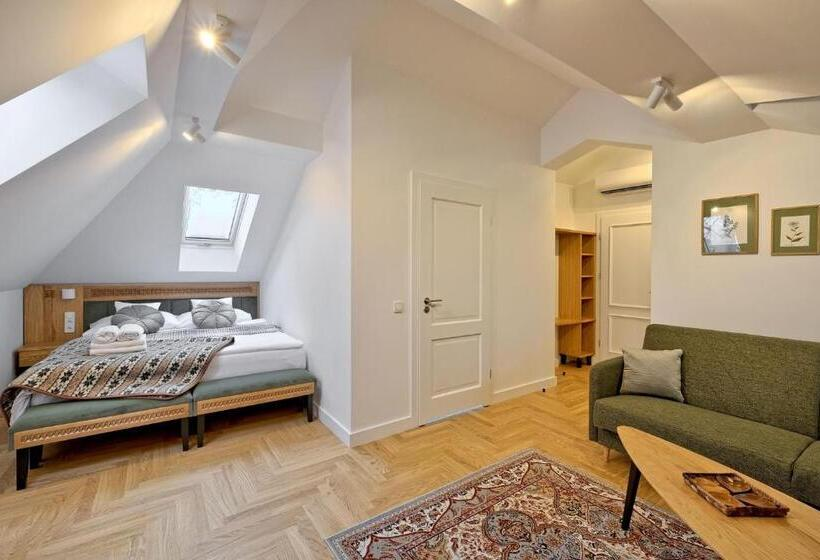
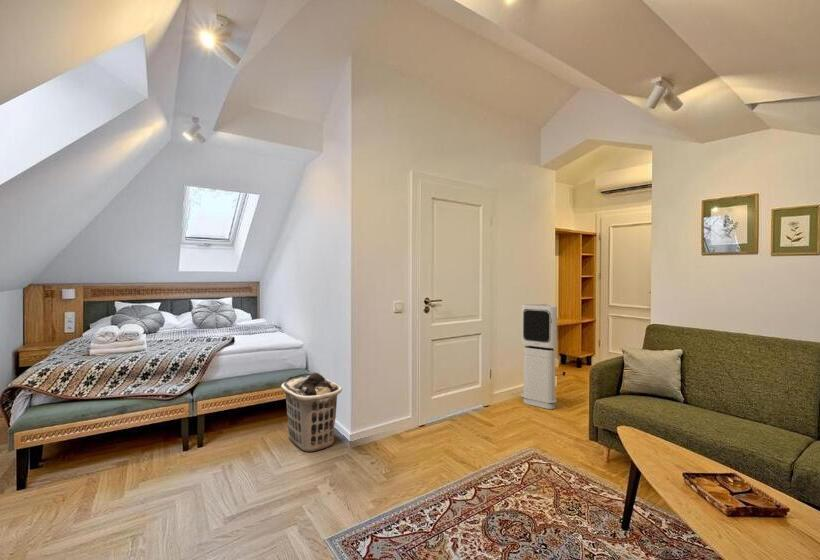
+ clothes hamper (311, 407)
+ air purifier (542, 353)
